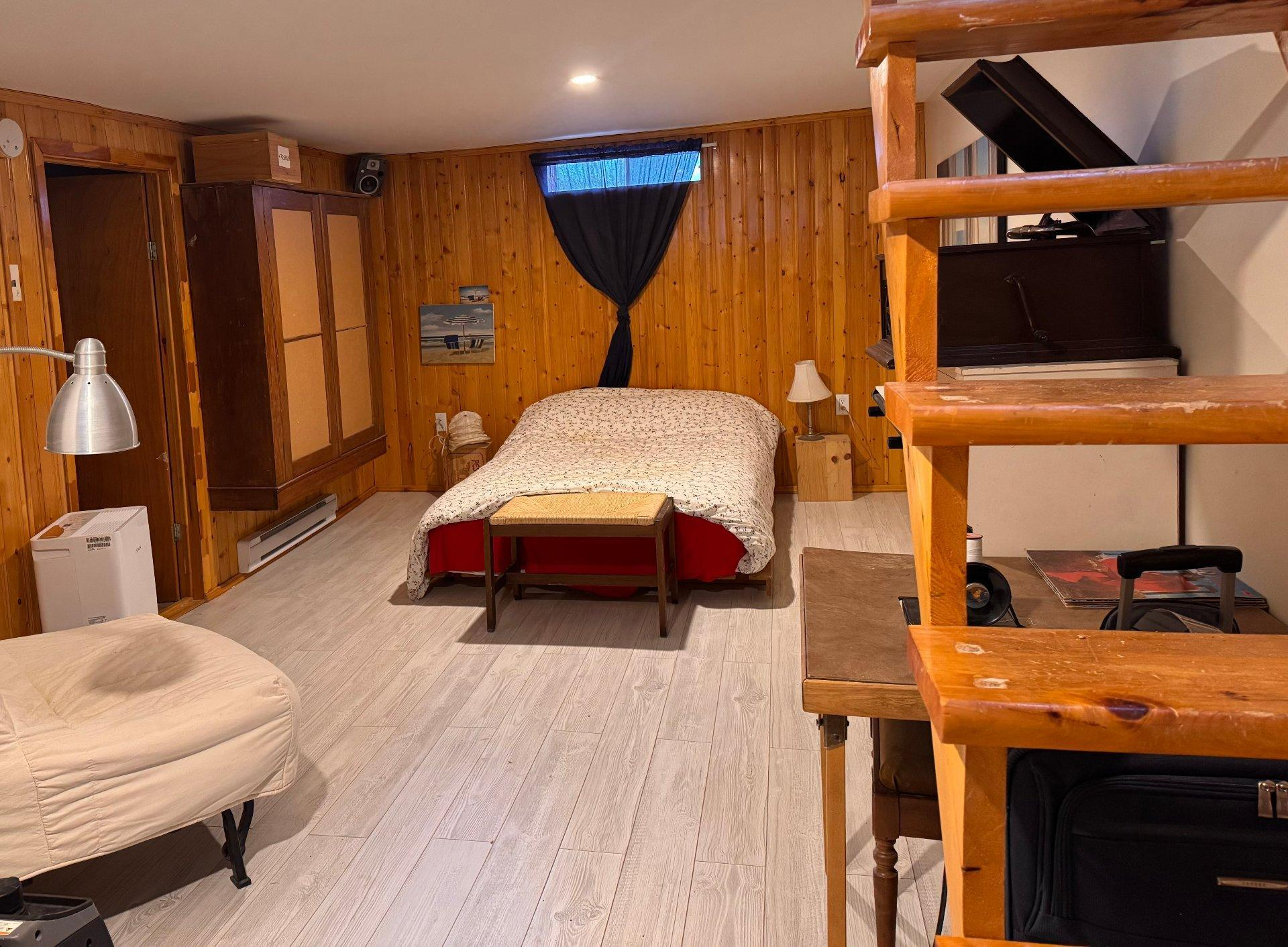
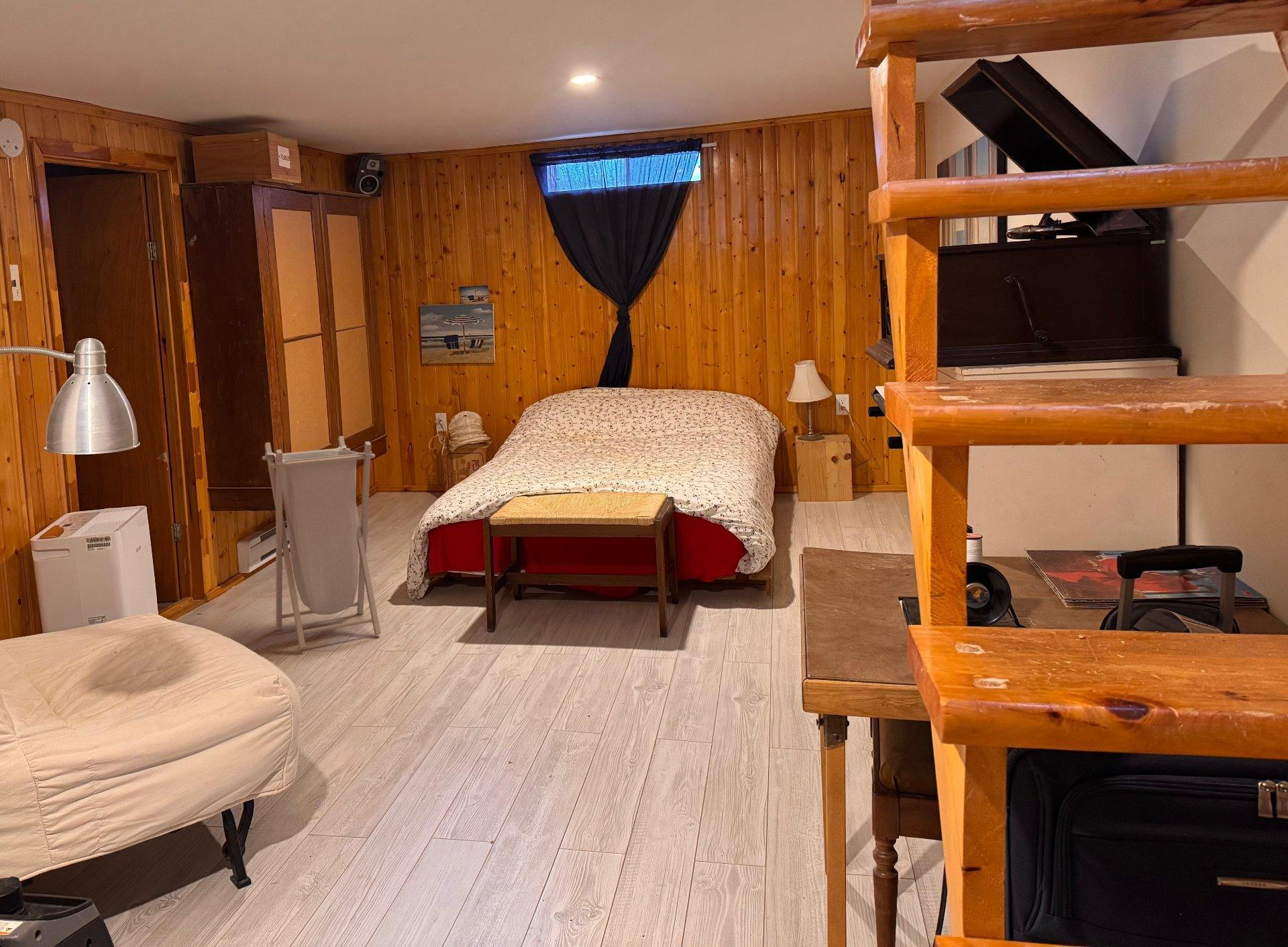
+ laundry hamper (322, 538)
